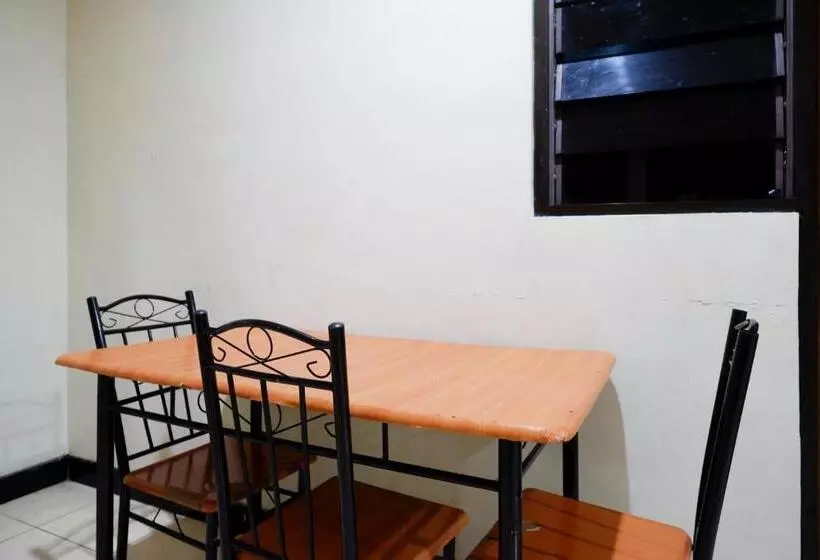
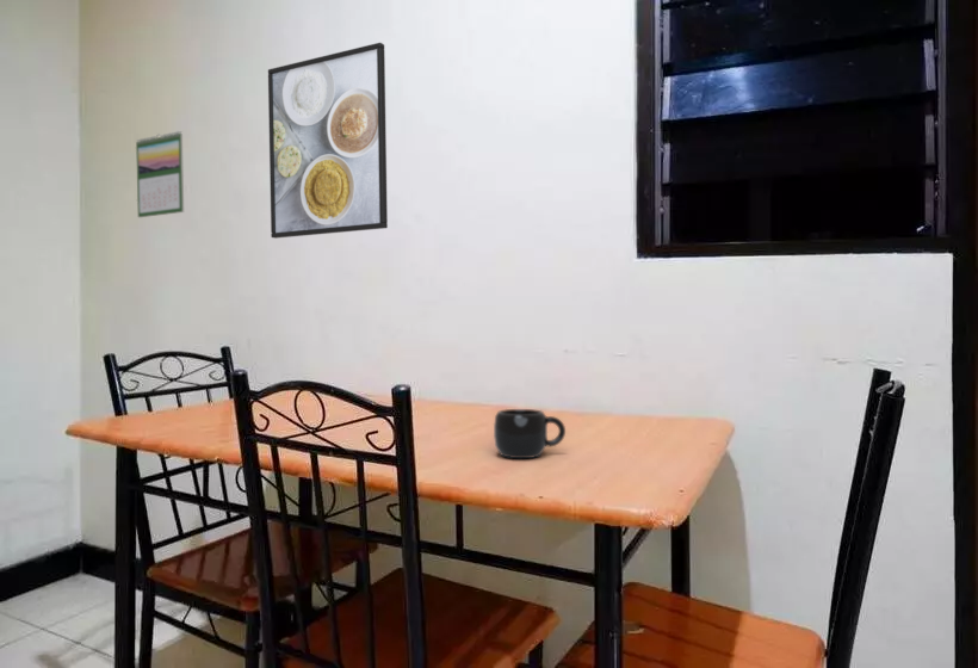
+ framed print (324, 144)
+ calendar (159, 174)
+ mug (526, 433)
